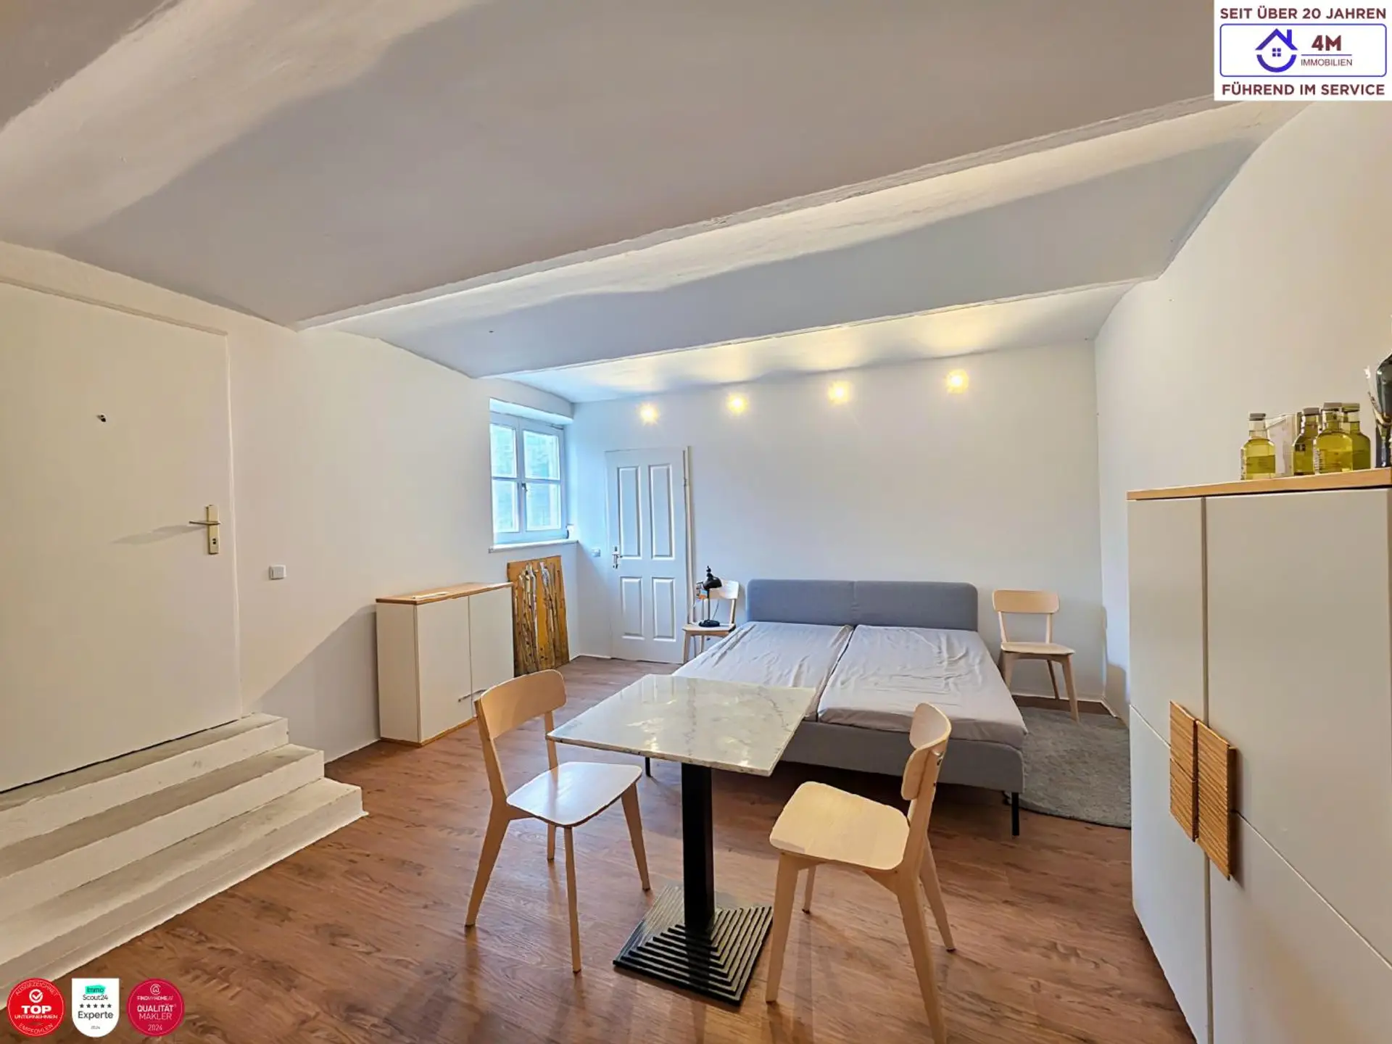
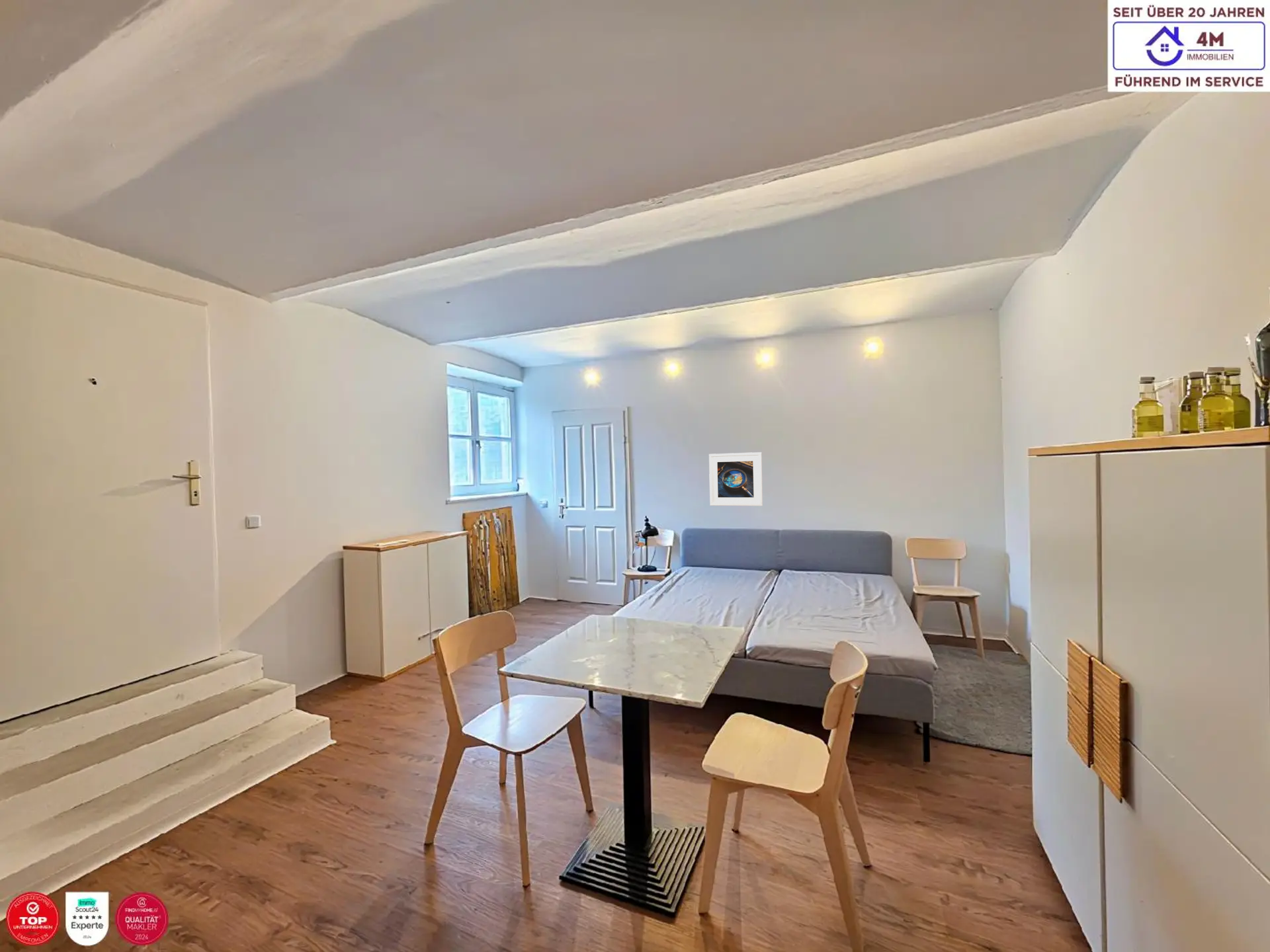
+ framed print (735, 479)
